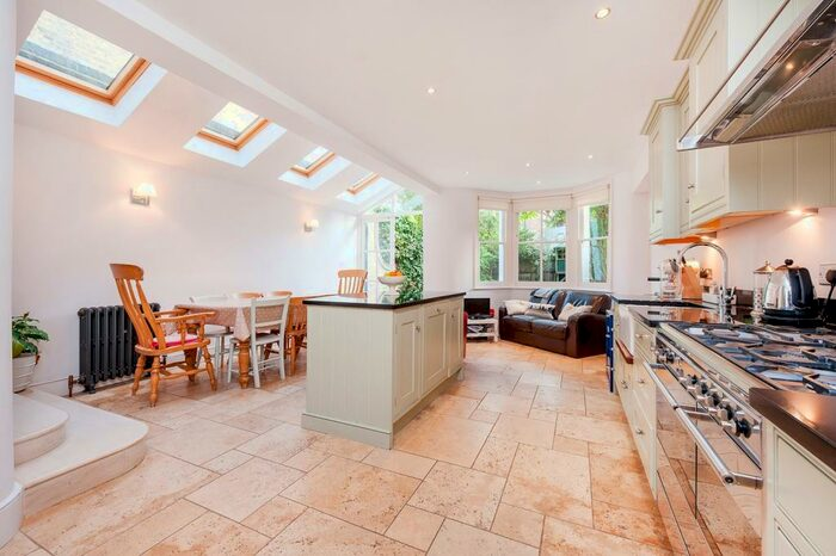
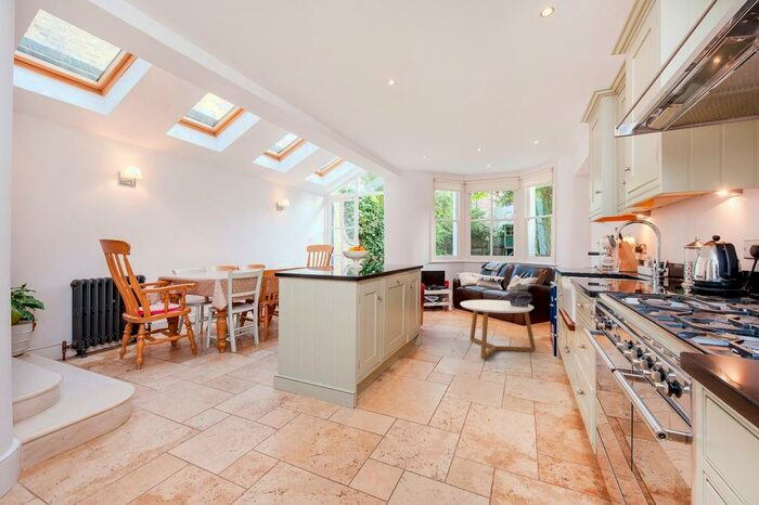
+ coffee table (487, 326)
+ decorative container (519, 294)
